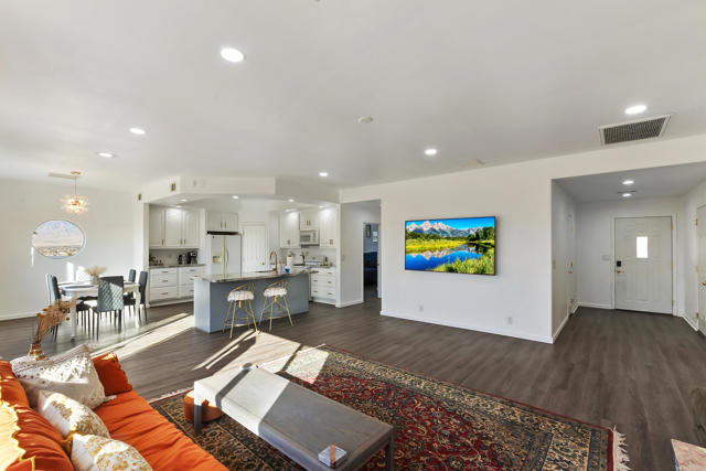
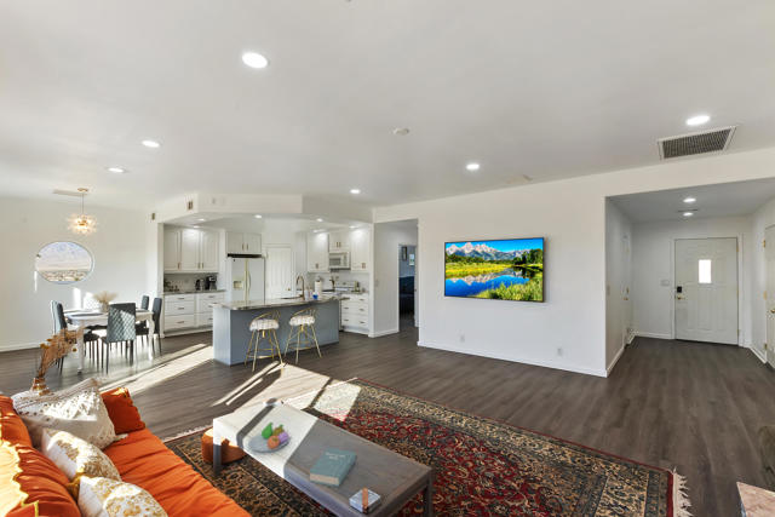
+ fruit bowl (269, 436)
+ book (333, 466)
